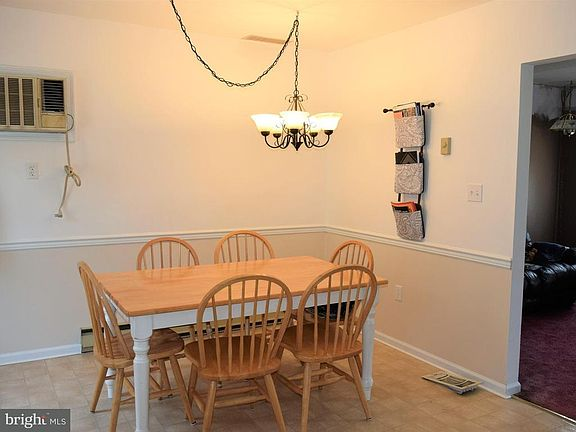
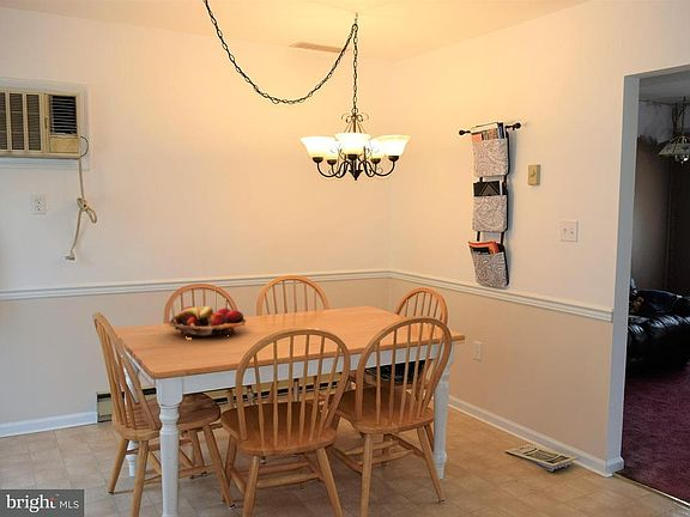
+ fruit basket (207, 320)
